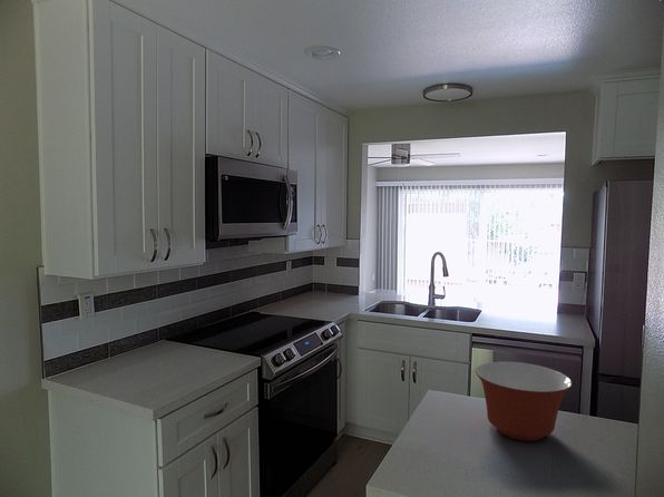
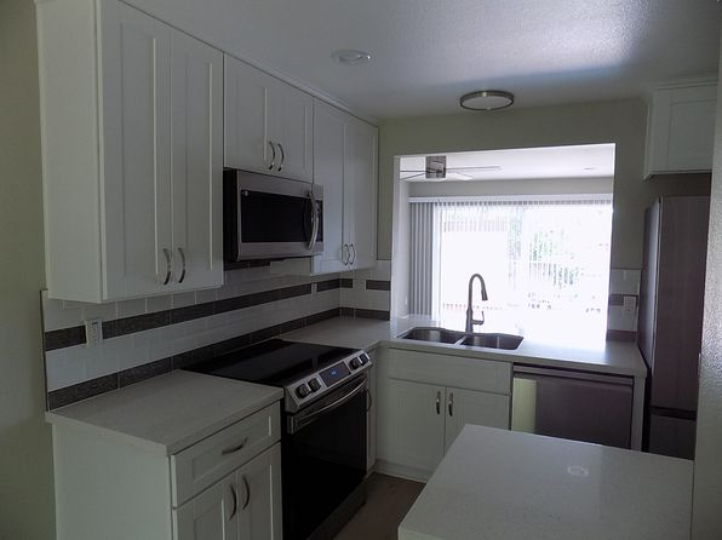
- mixing bowl (520, 402)
